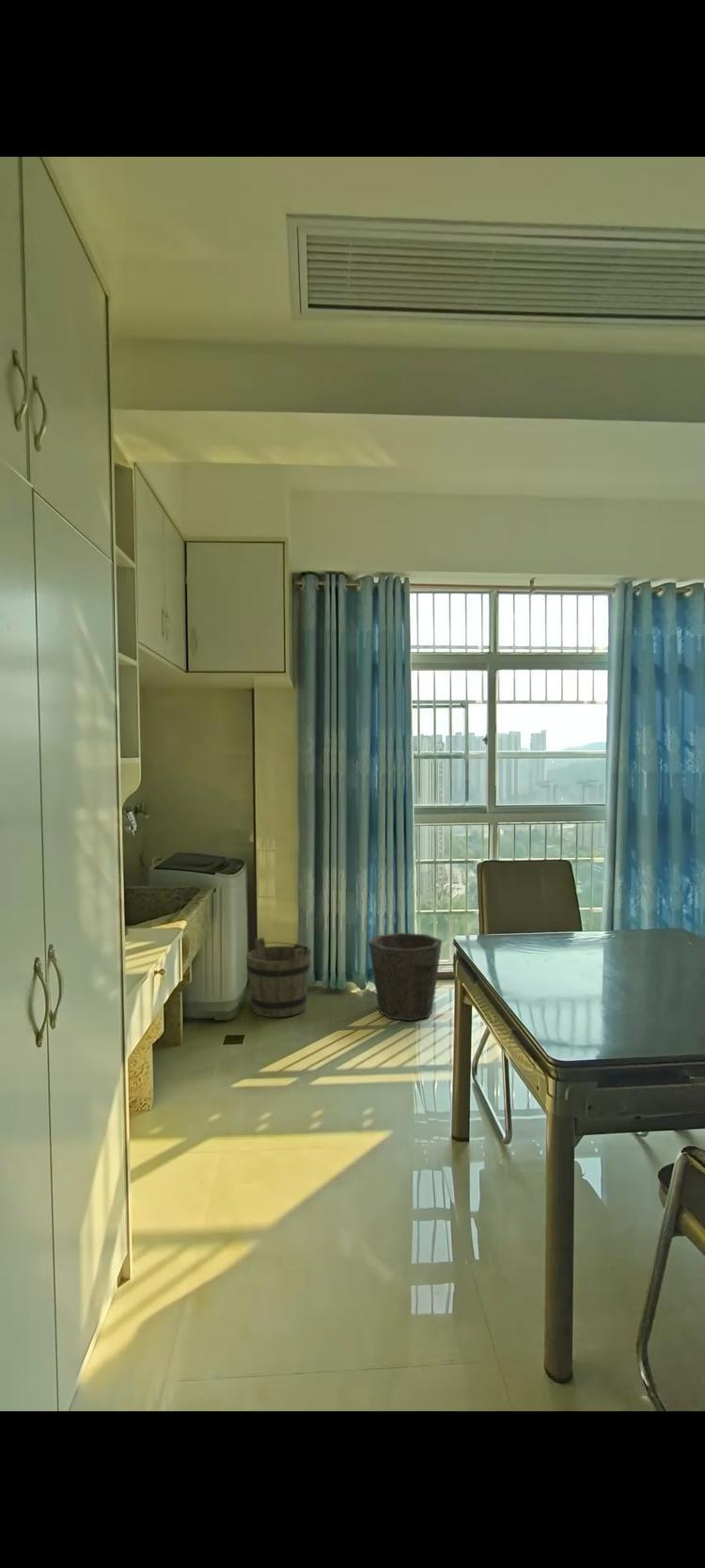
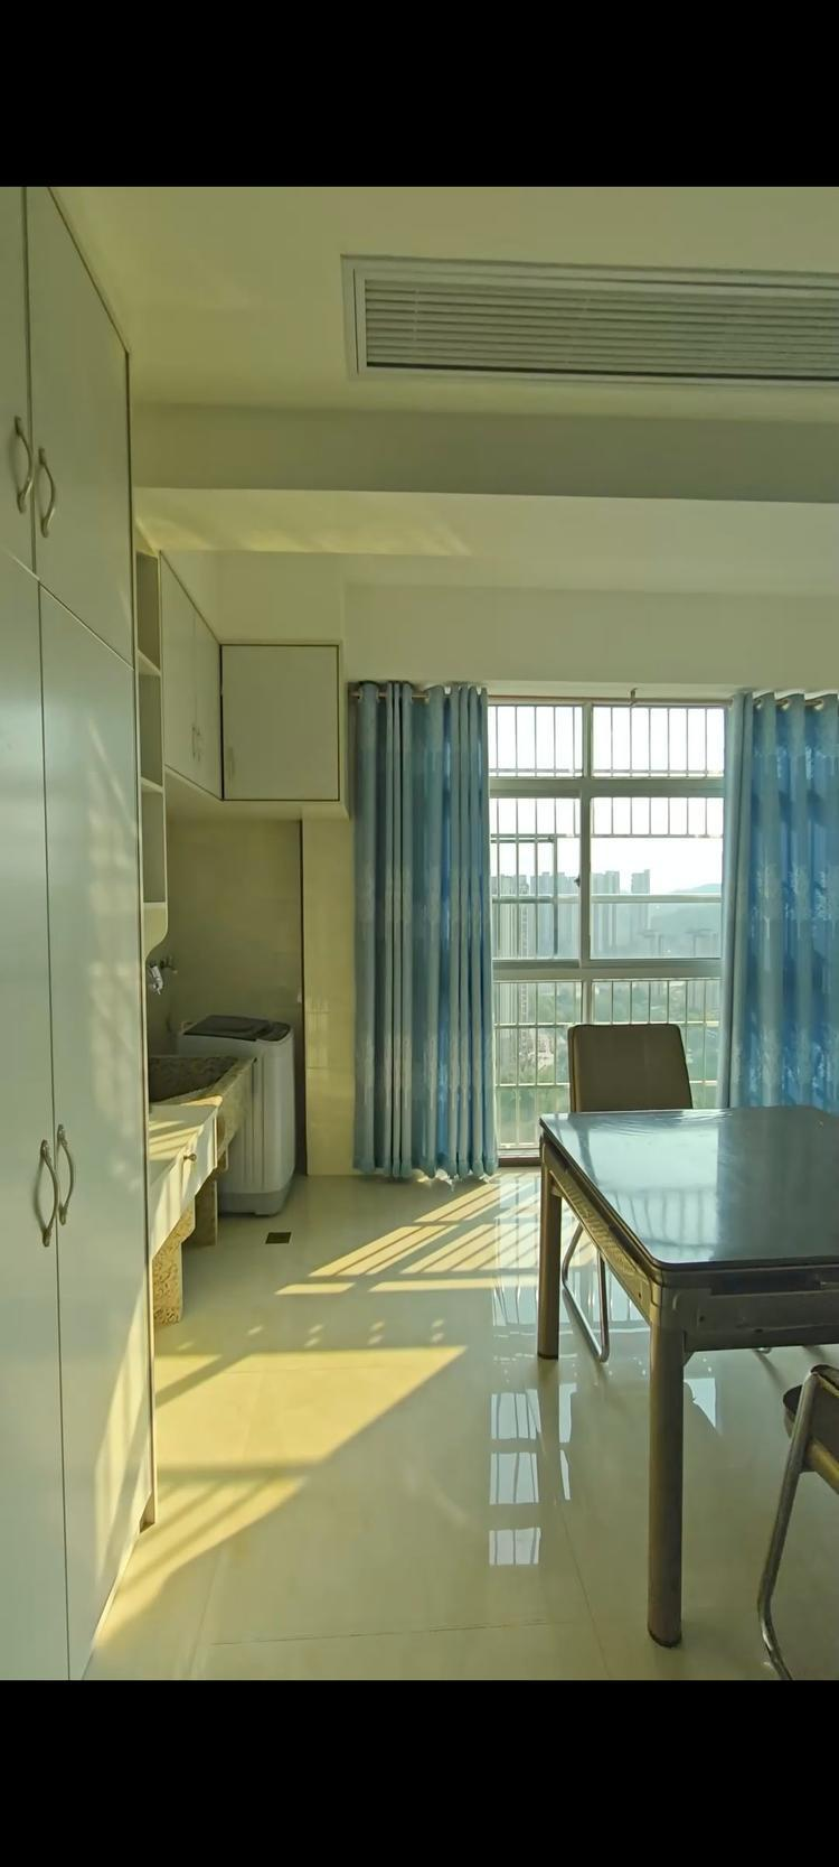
- waste bin (405, 975)
- bucket (278, 975)
